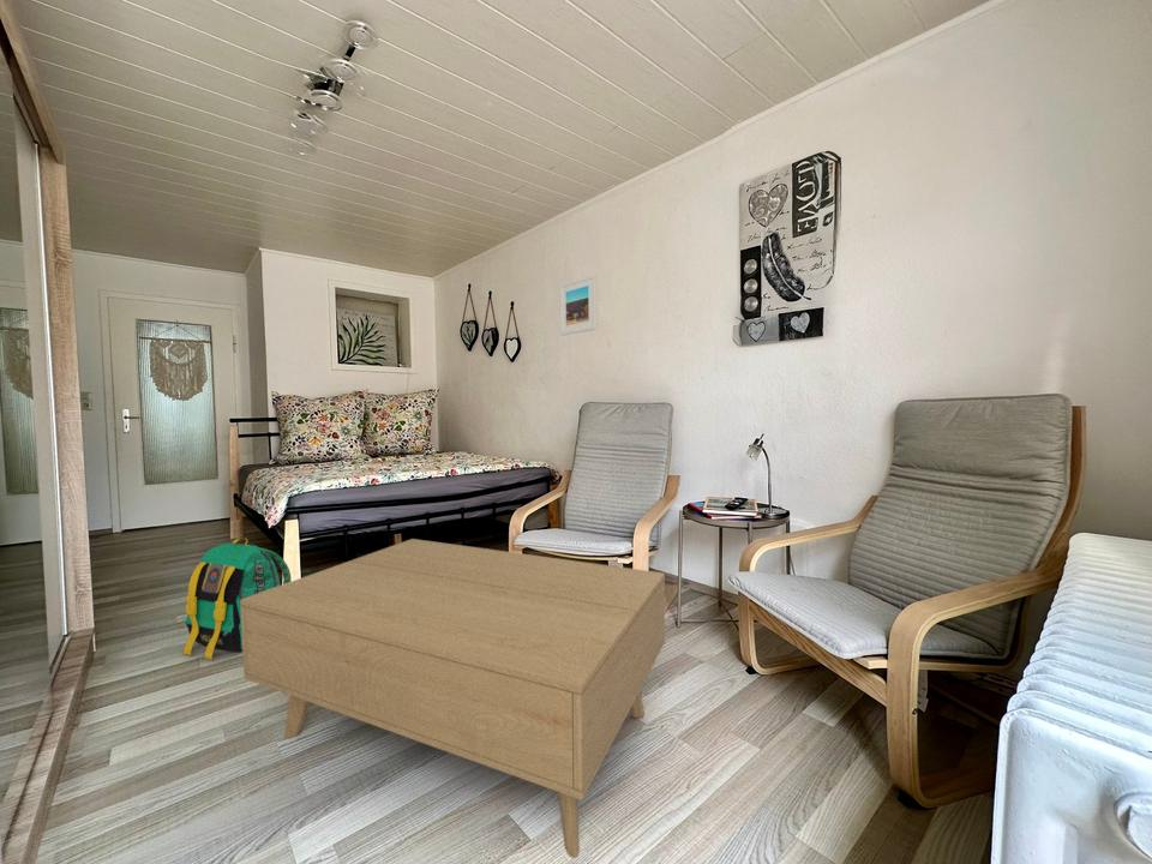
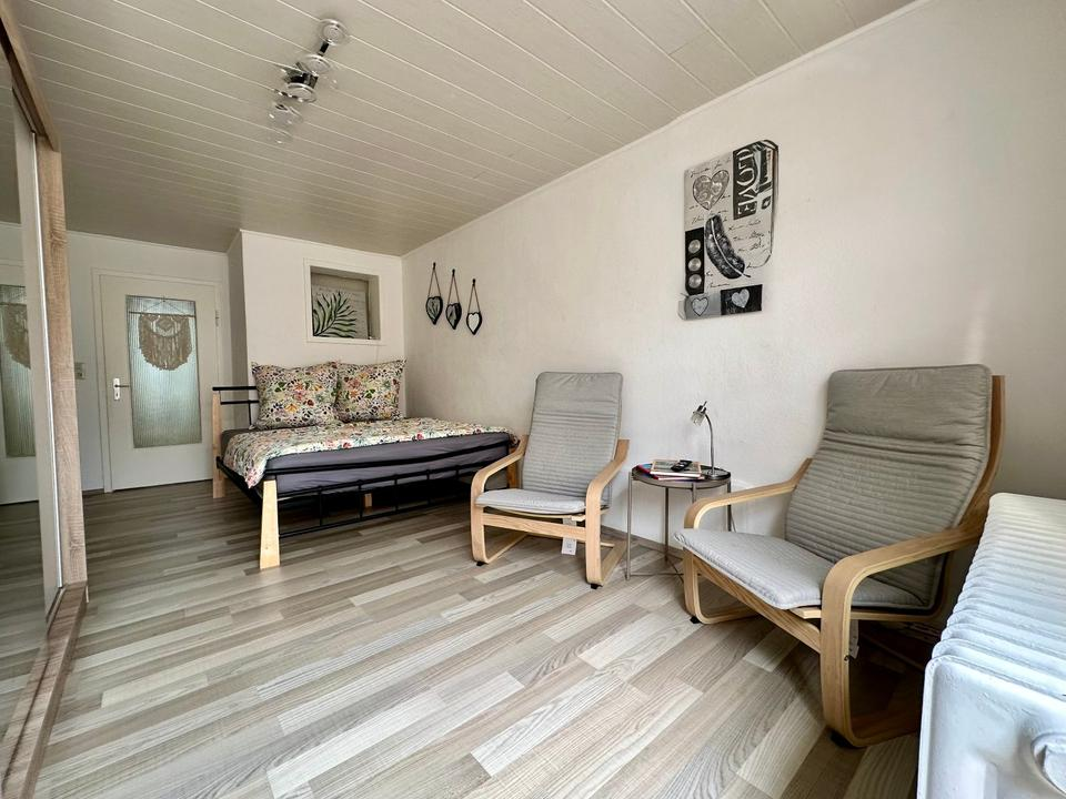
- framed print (577, 306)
- coffee table (469, 653)
- backpack (238, 589)
